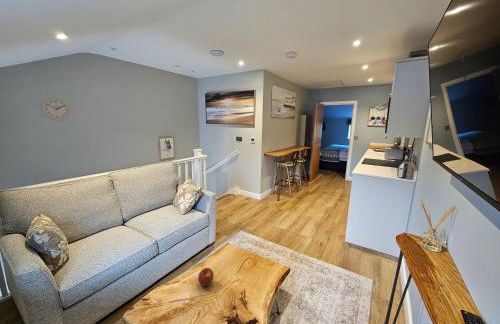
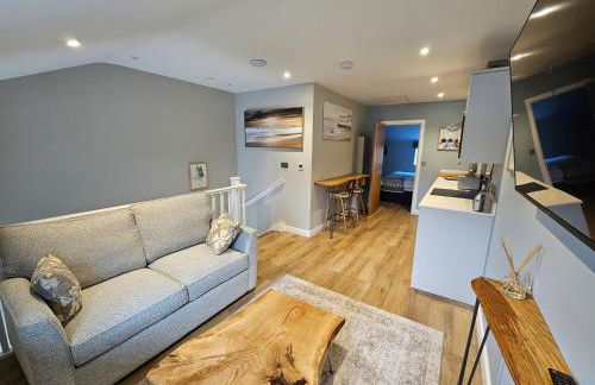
- wall clock (56, 109)
- apple (206, 276)
